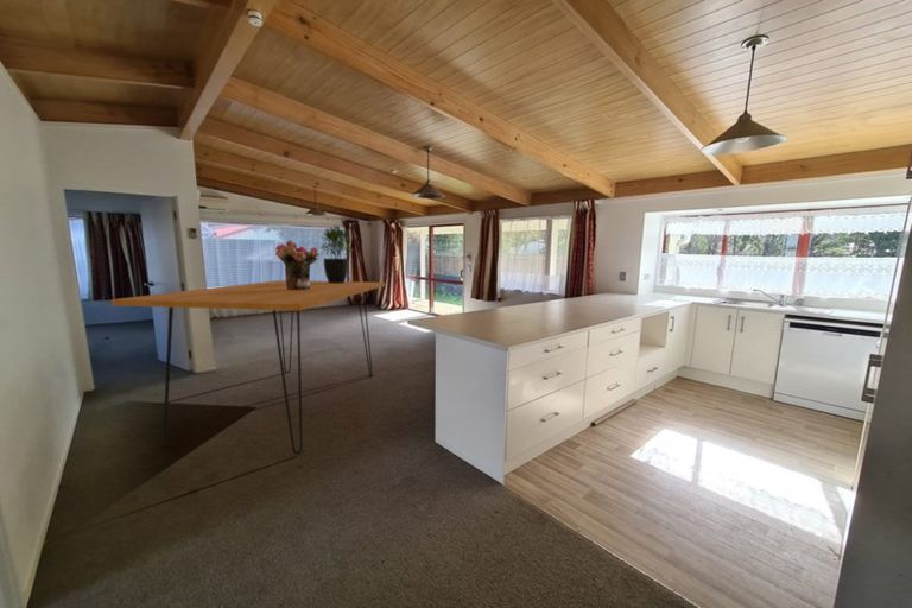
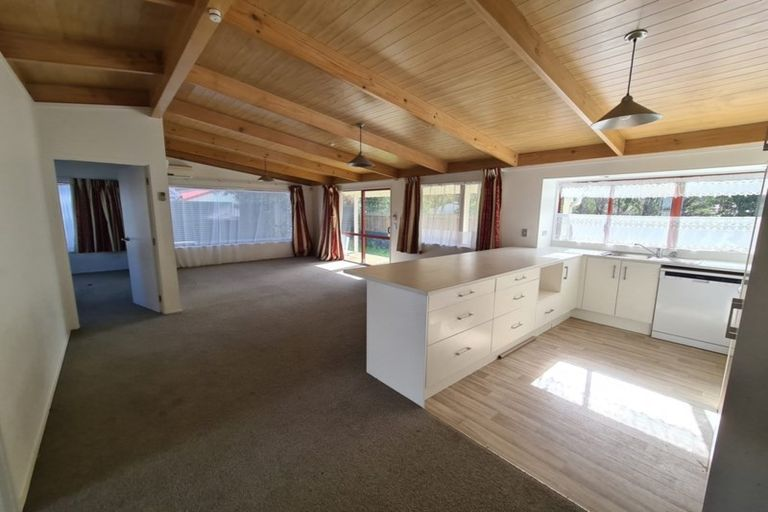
- dining table (290, 347)
- potted plant (337, 253)
- bouquet (298, 265)
